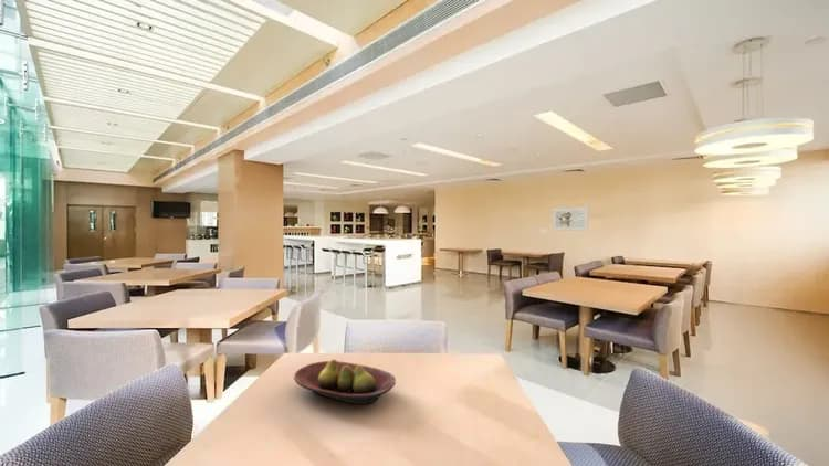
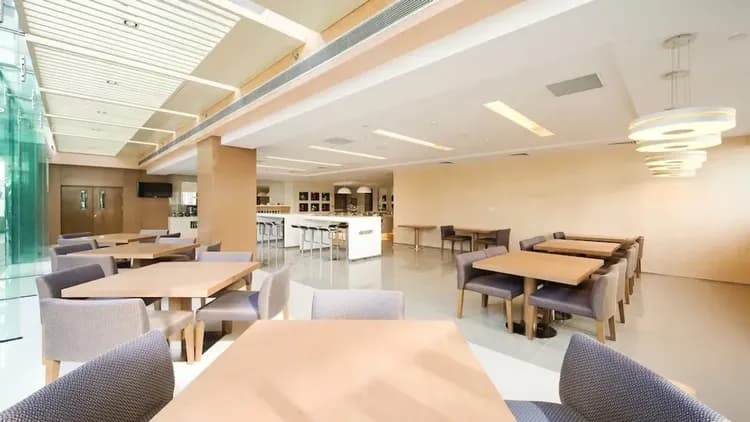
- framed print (569, 219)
- fruit bowl (344, 378)
